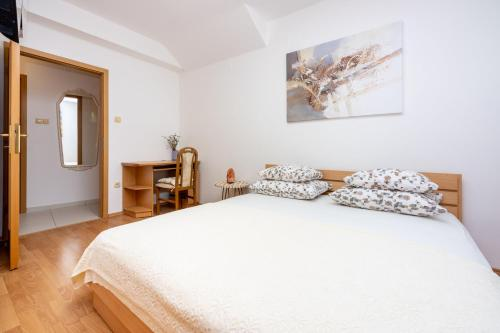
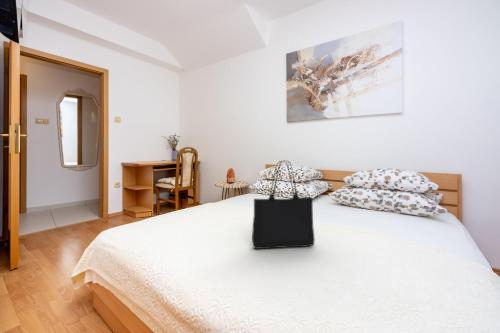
+ tote bag (283, 204)
